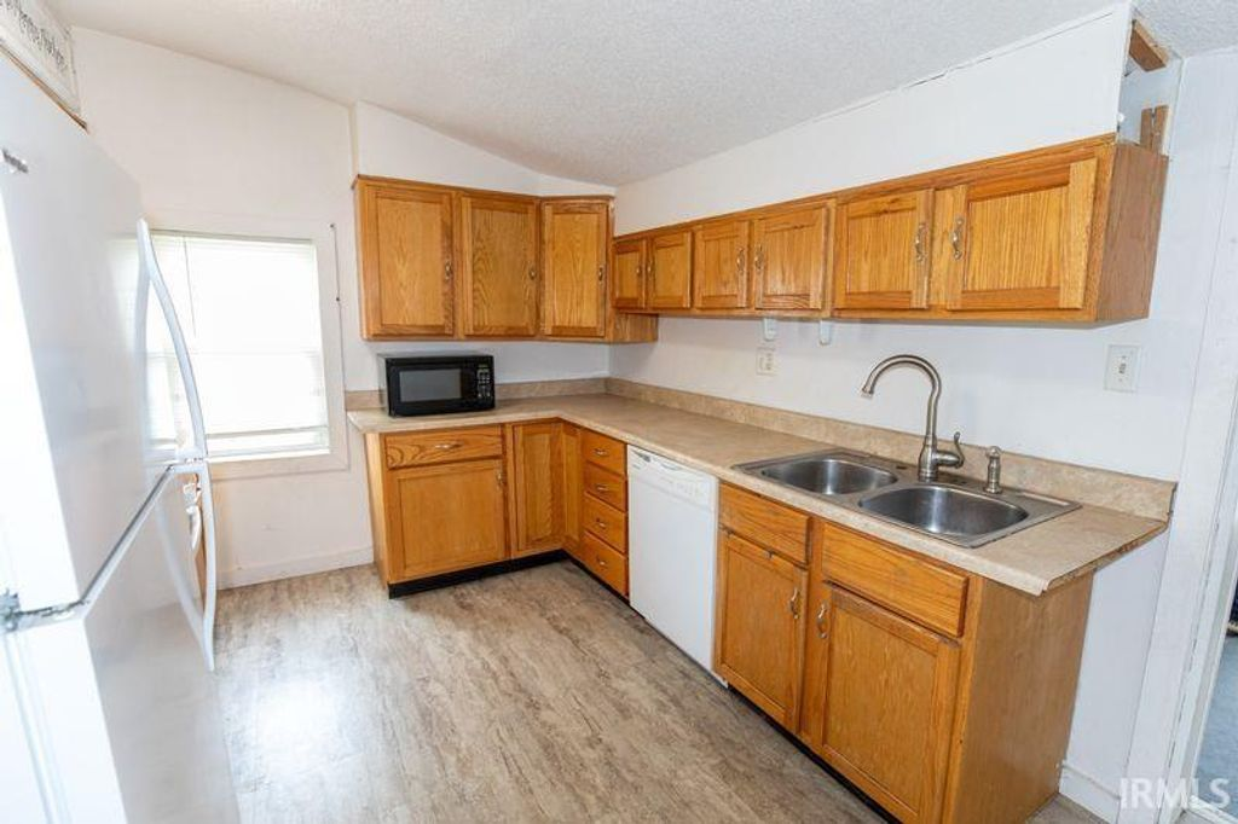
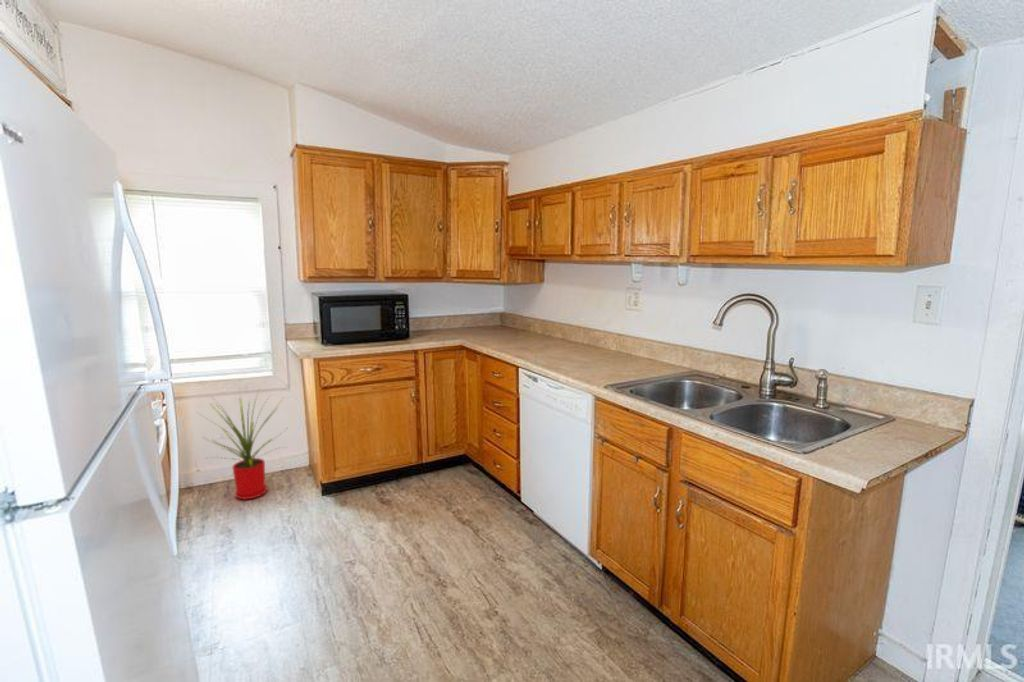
+ house plant (247, 444)
